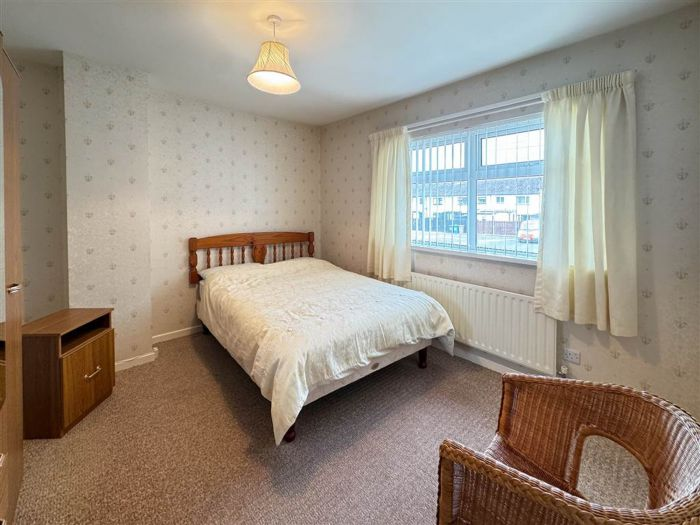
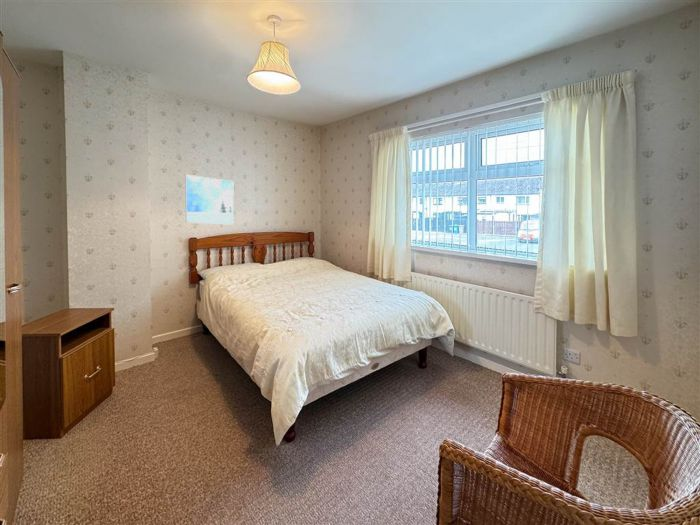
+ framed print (210, 201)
